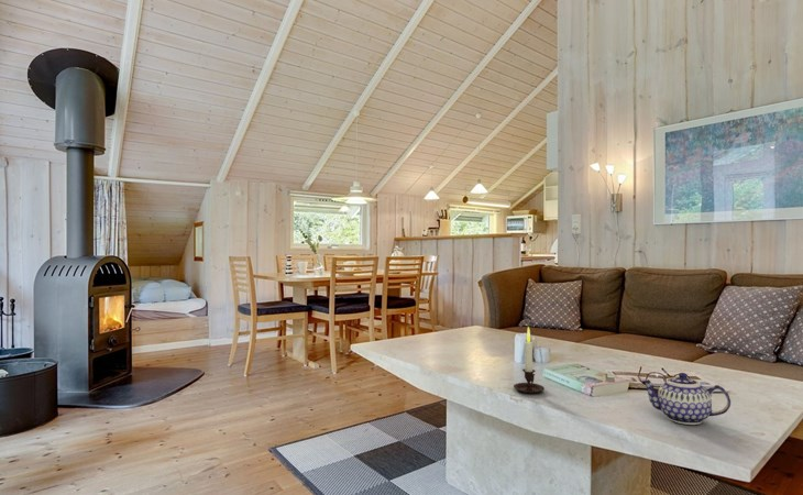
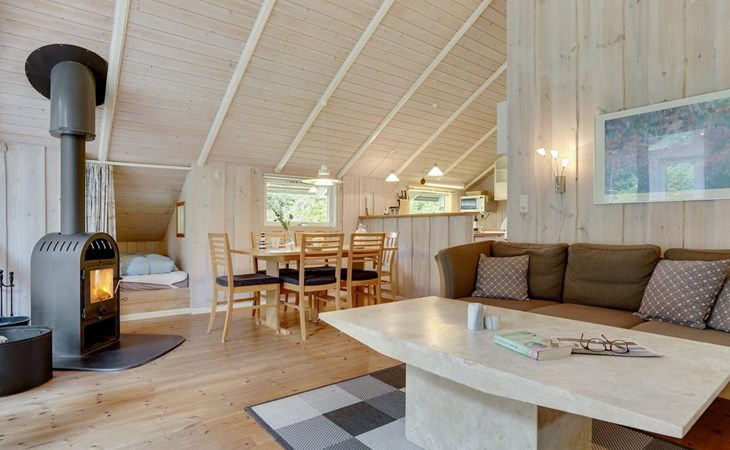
- teapot (683, 396)
- candle (529, 358)
